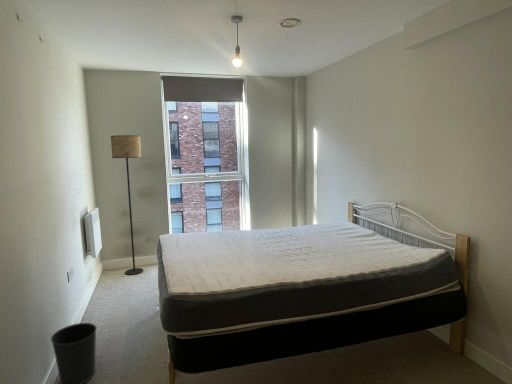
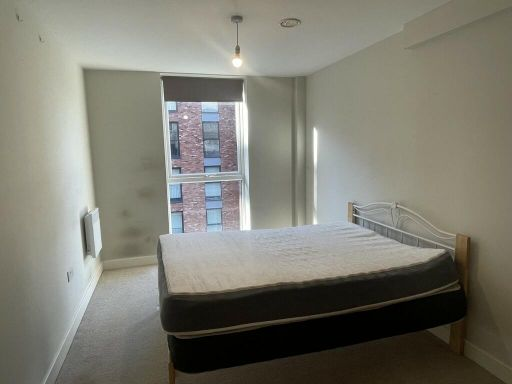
- wastebasket (76, 354)
- floor lamp (130, 205)
